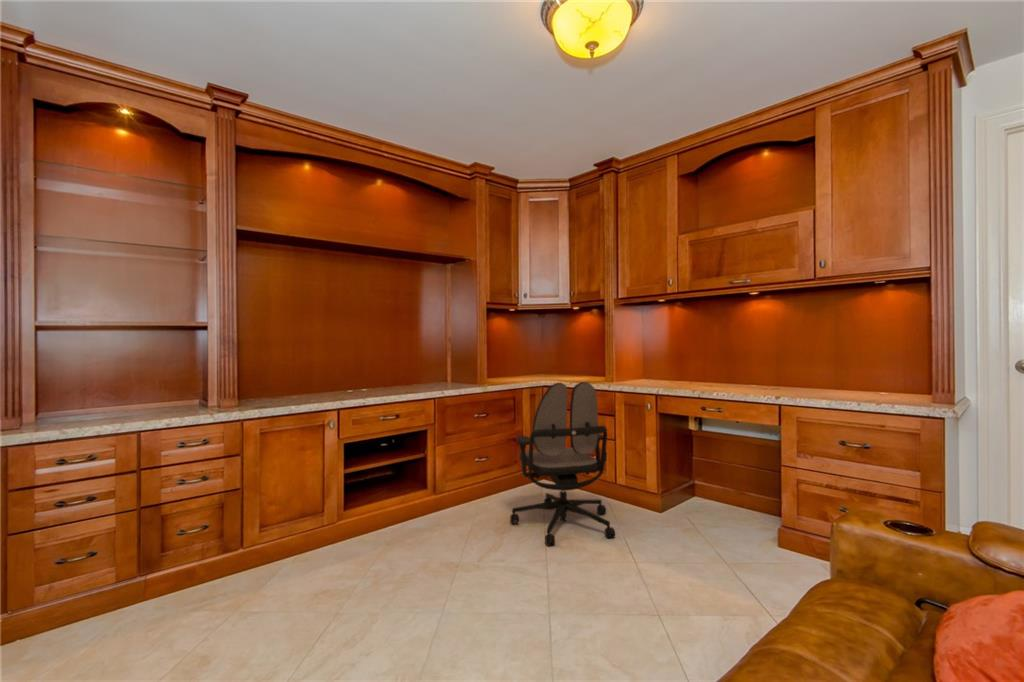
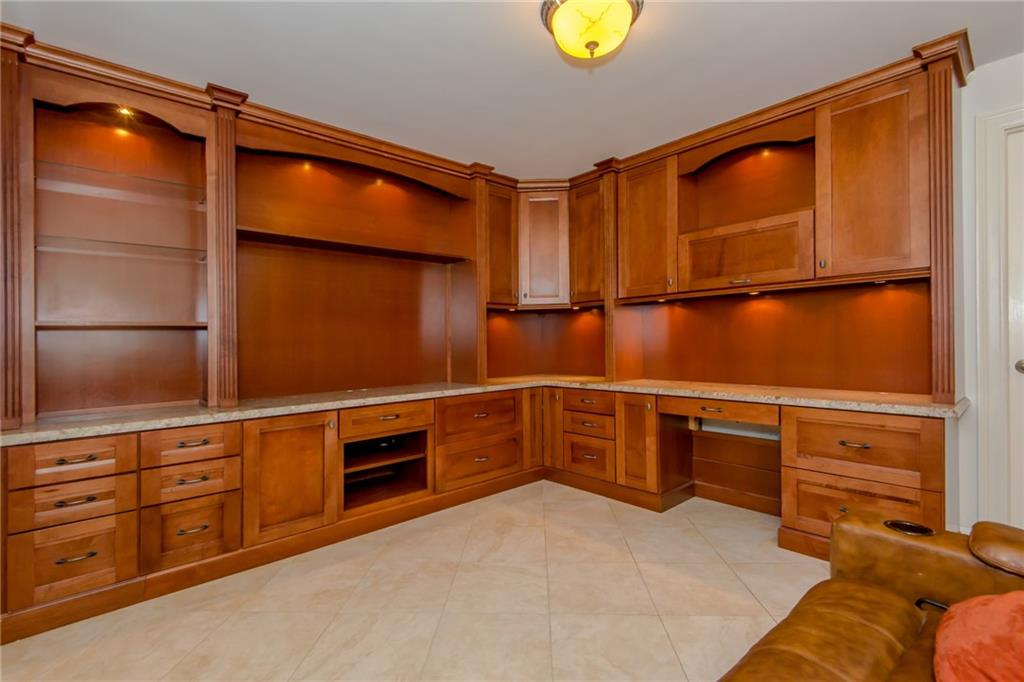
- office chair (562, 451)
